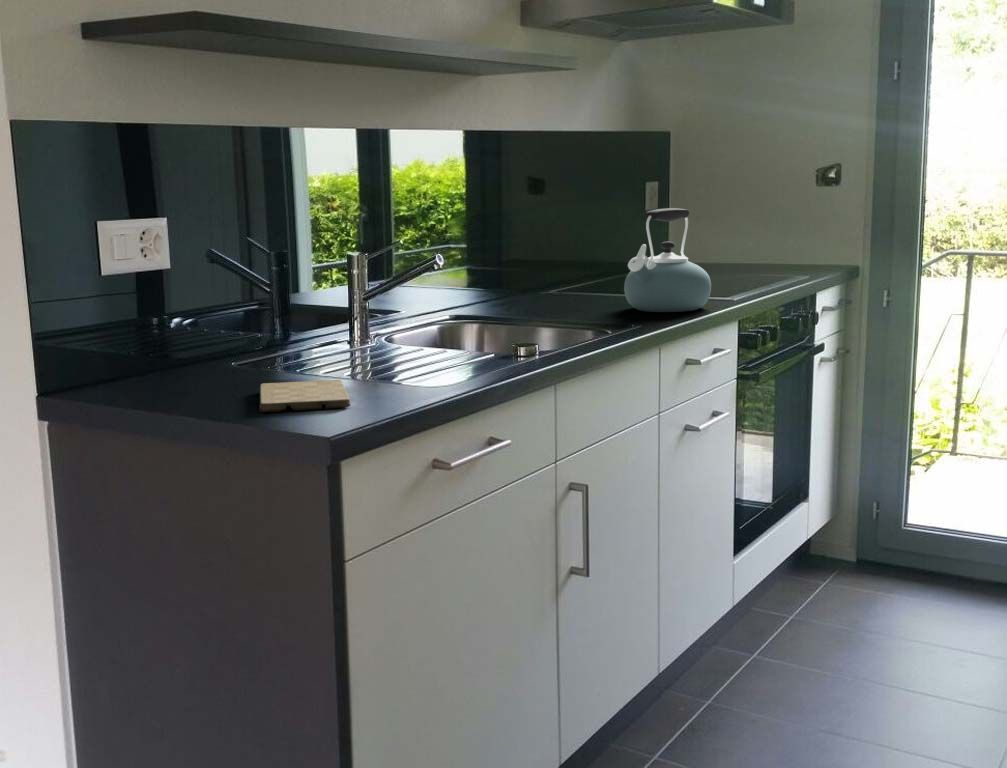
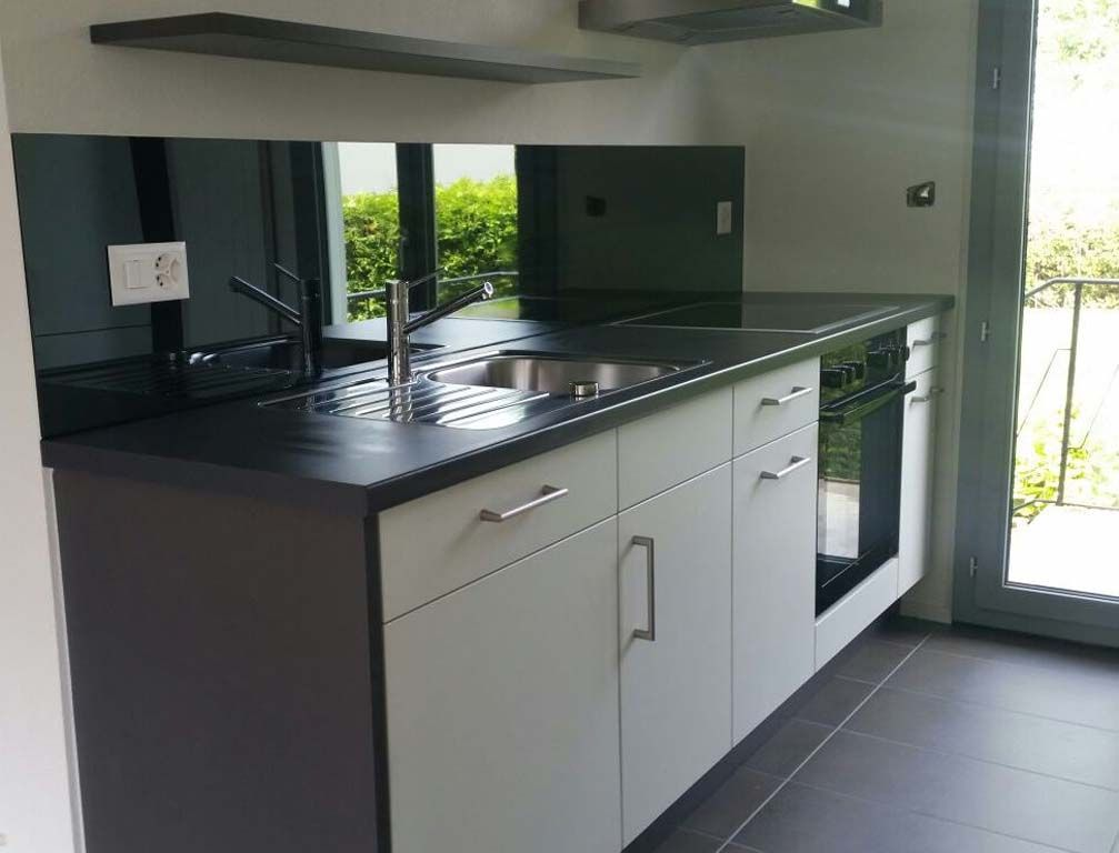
- cutting board (303, 394)
- kettle (662, 259)
